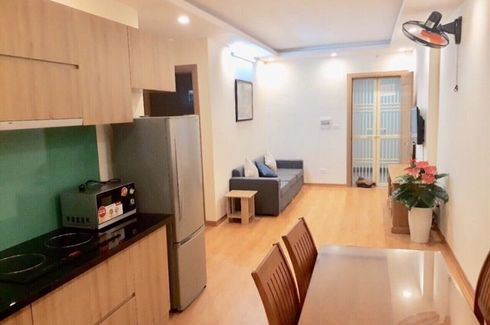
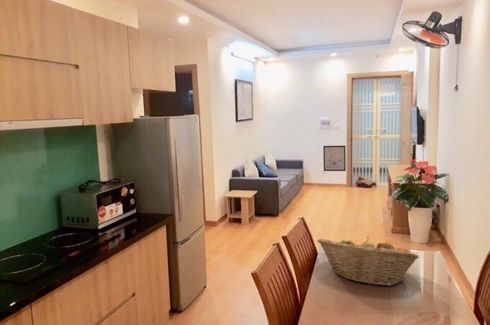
+ wall art (334, 158)
+ fruit basket (365, 255)
